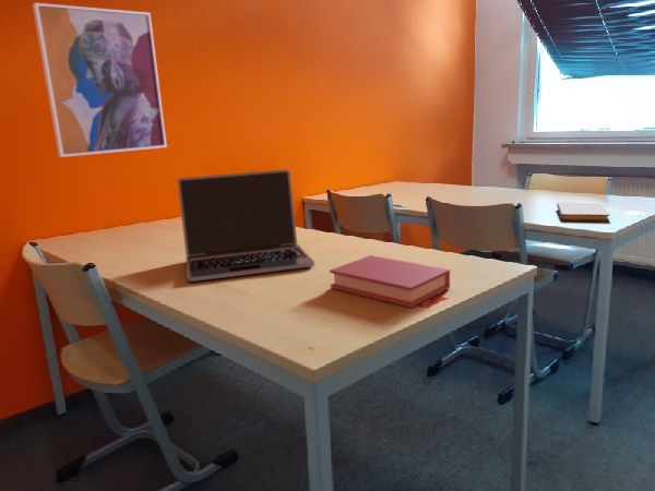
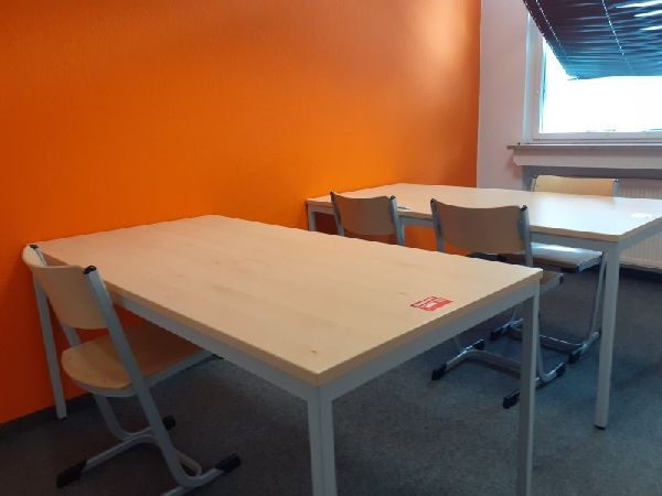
- laptop (242, 220)
- notebook (581, 211)
- book (389, 278)
- wall art (106, 82)
